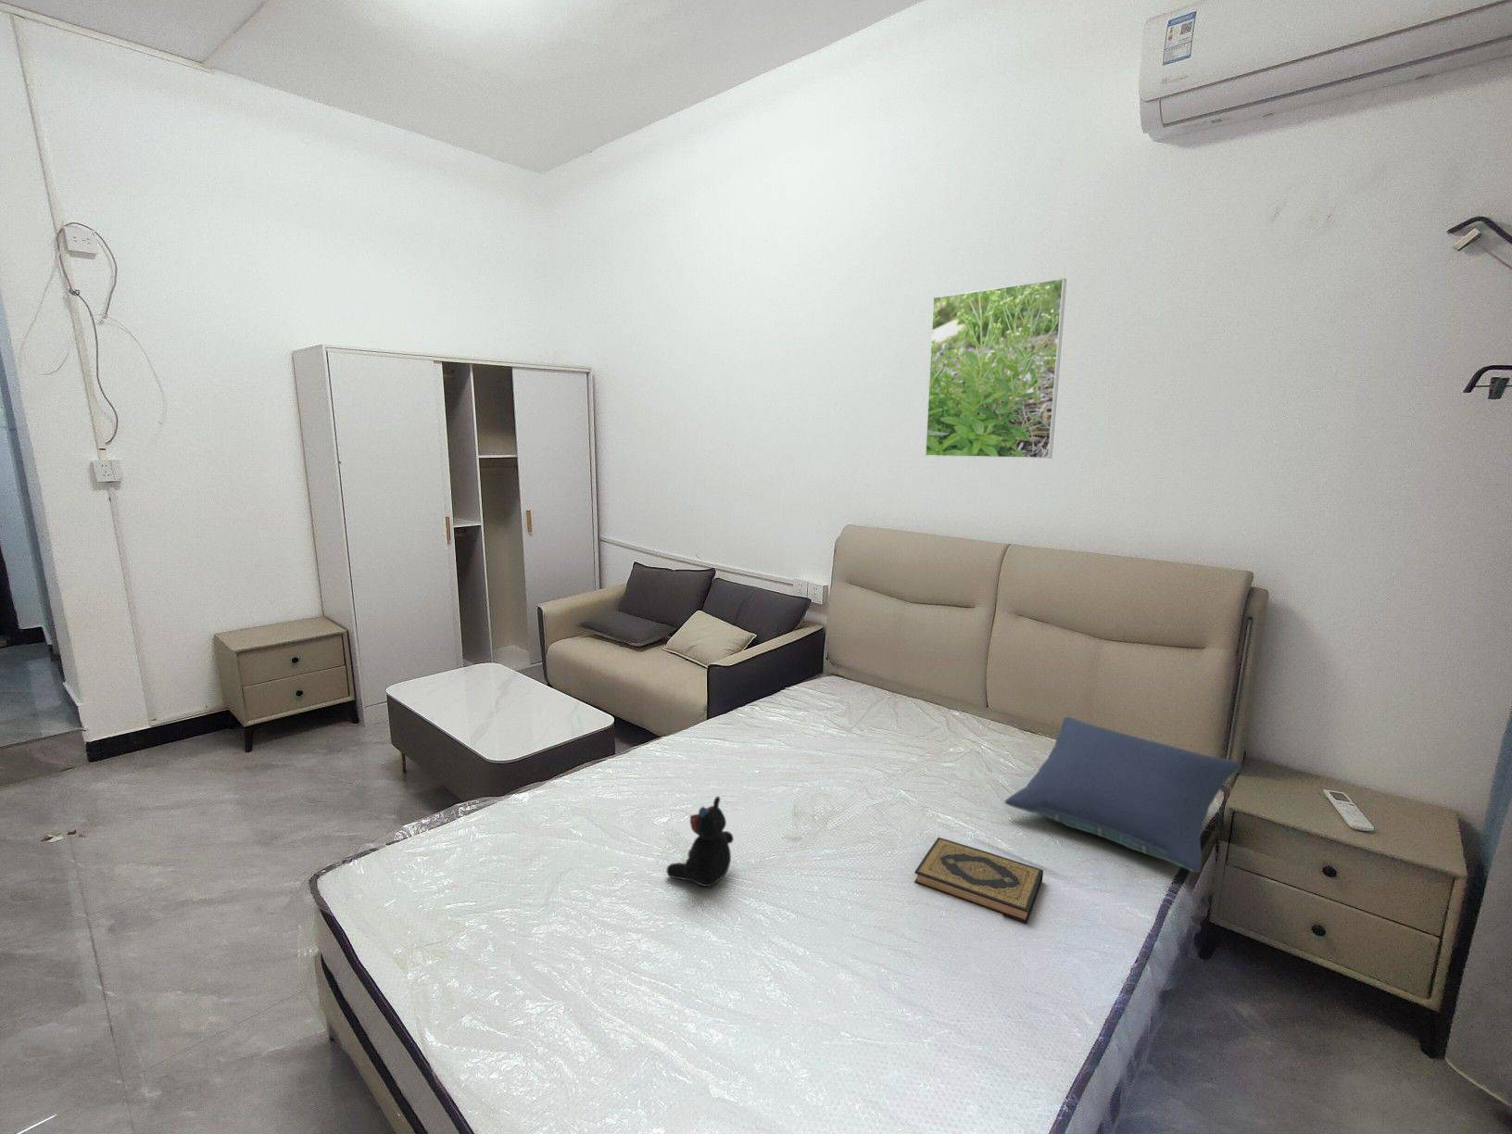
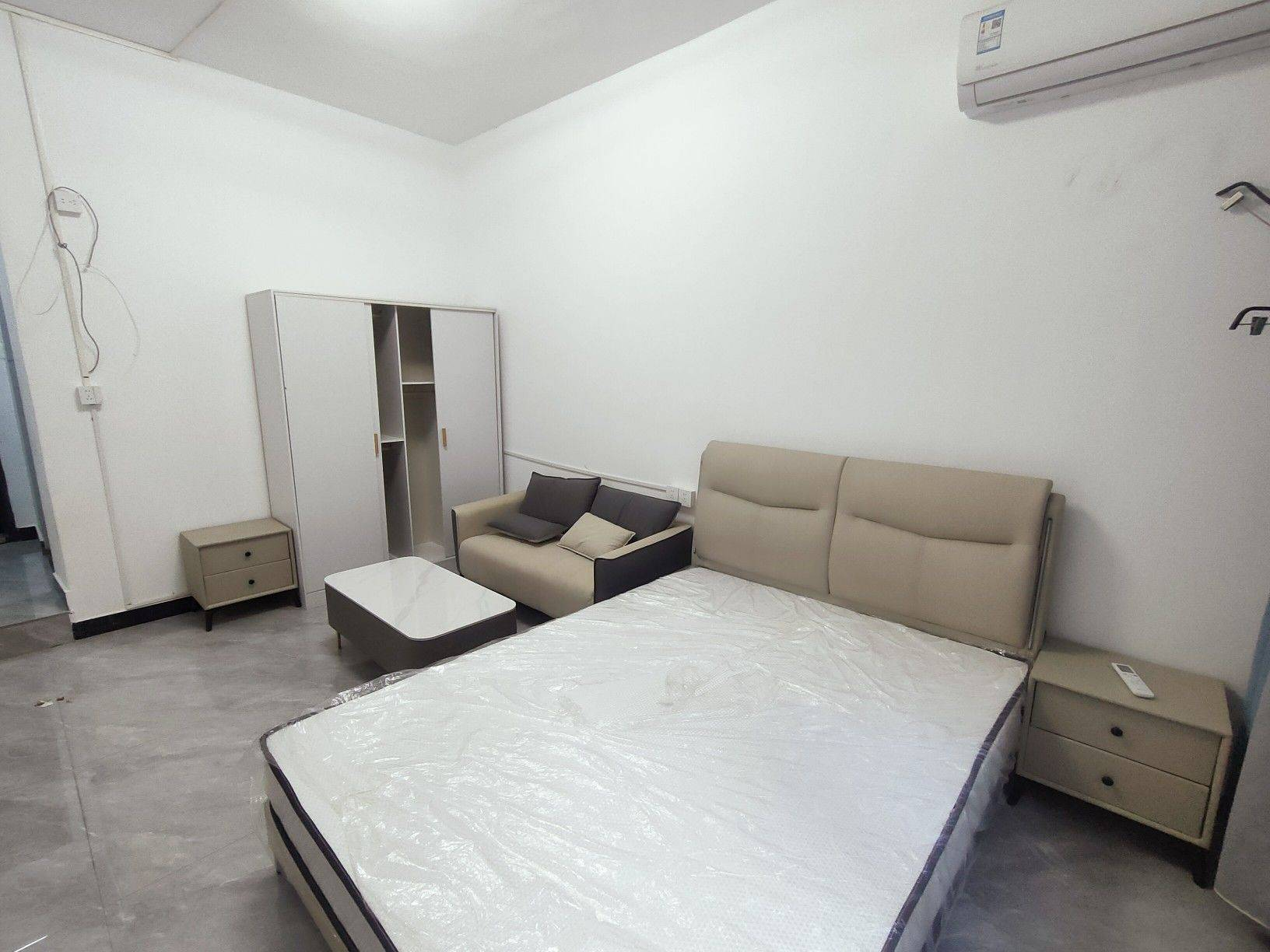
- teddy bear (700, 837)
- pillow (1121, 784)
- hardback book (979, 876)
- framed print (989, 374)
